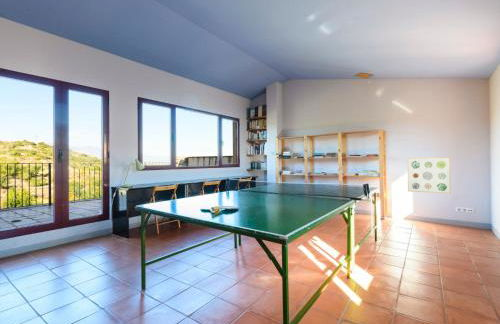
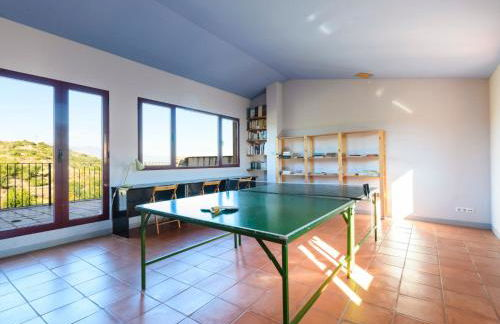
- wall art (428, 175)
